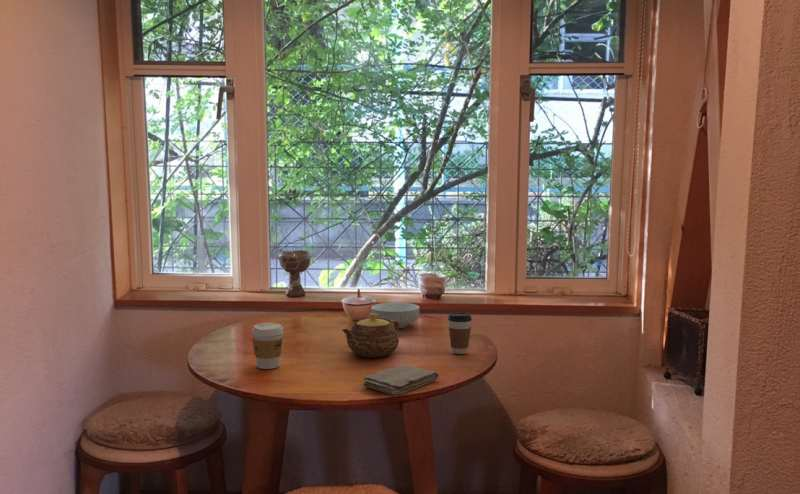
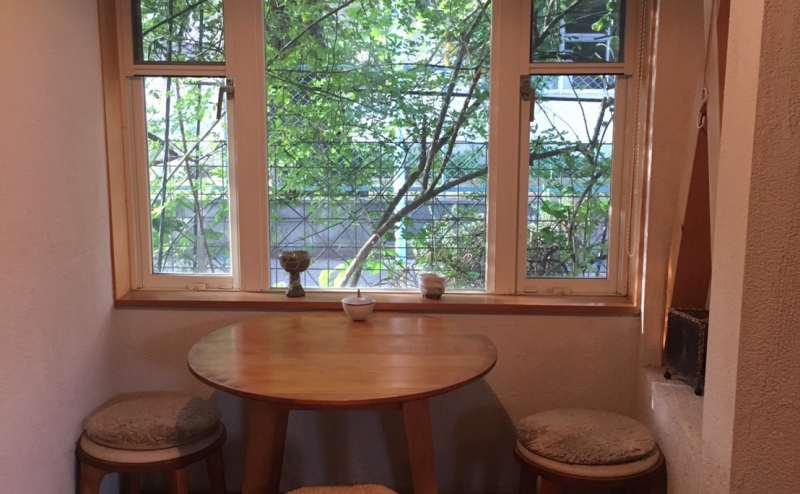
- teapot (371, 334)
- cereal bowl (395, 316)
- coffee cup (268, 345)
- washcloth (400, 377)
- coffee cup (459, 333)
